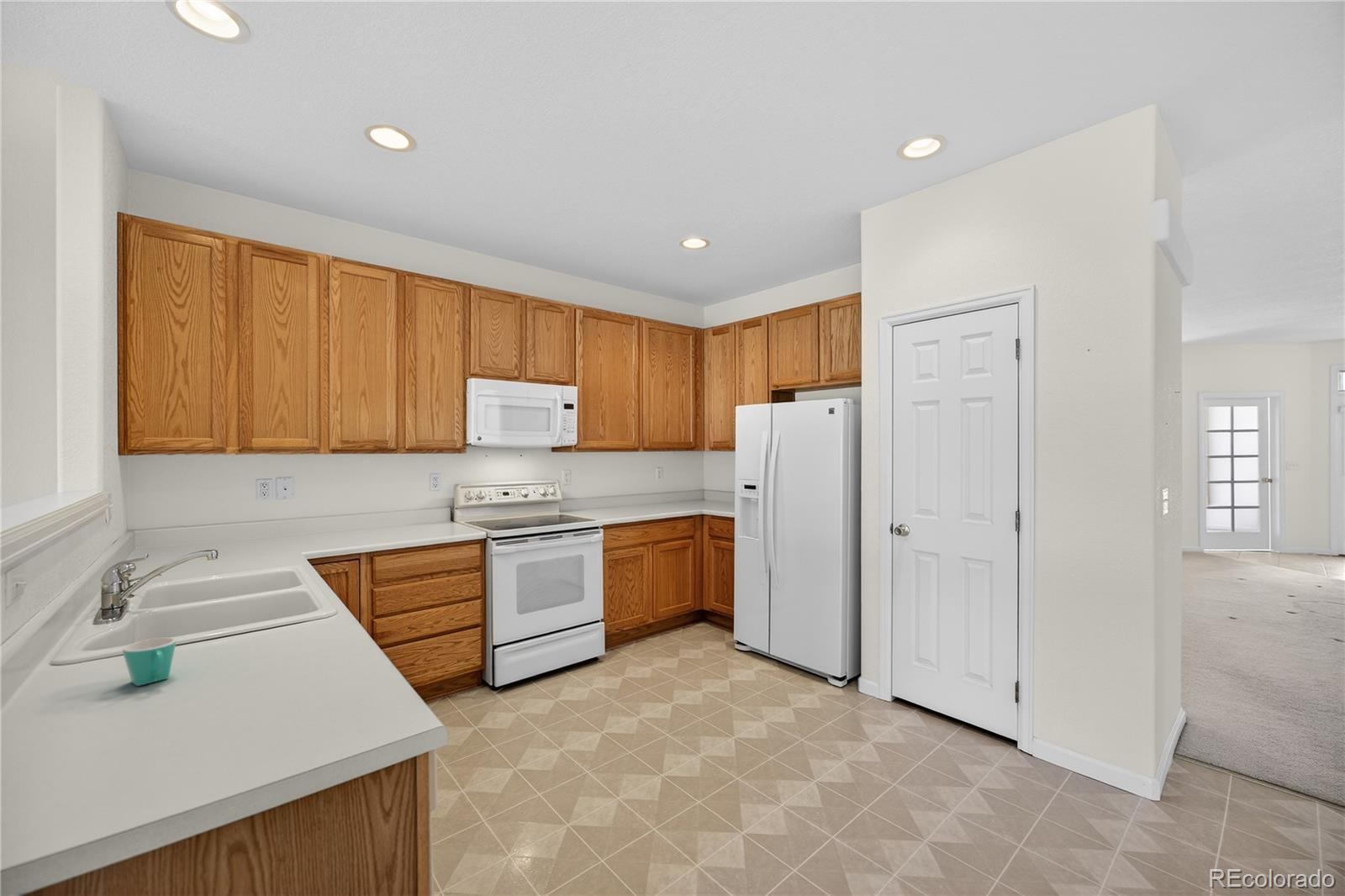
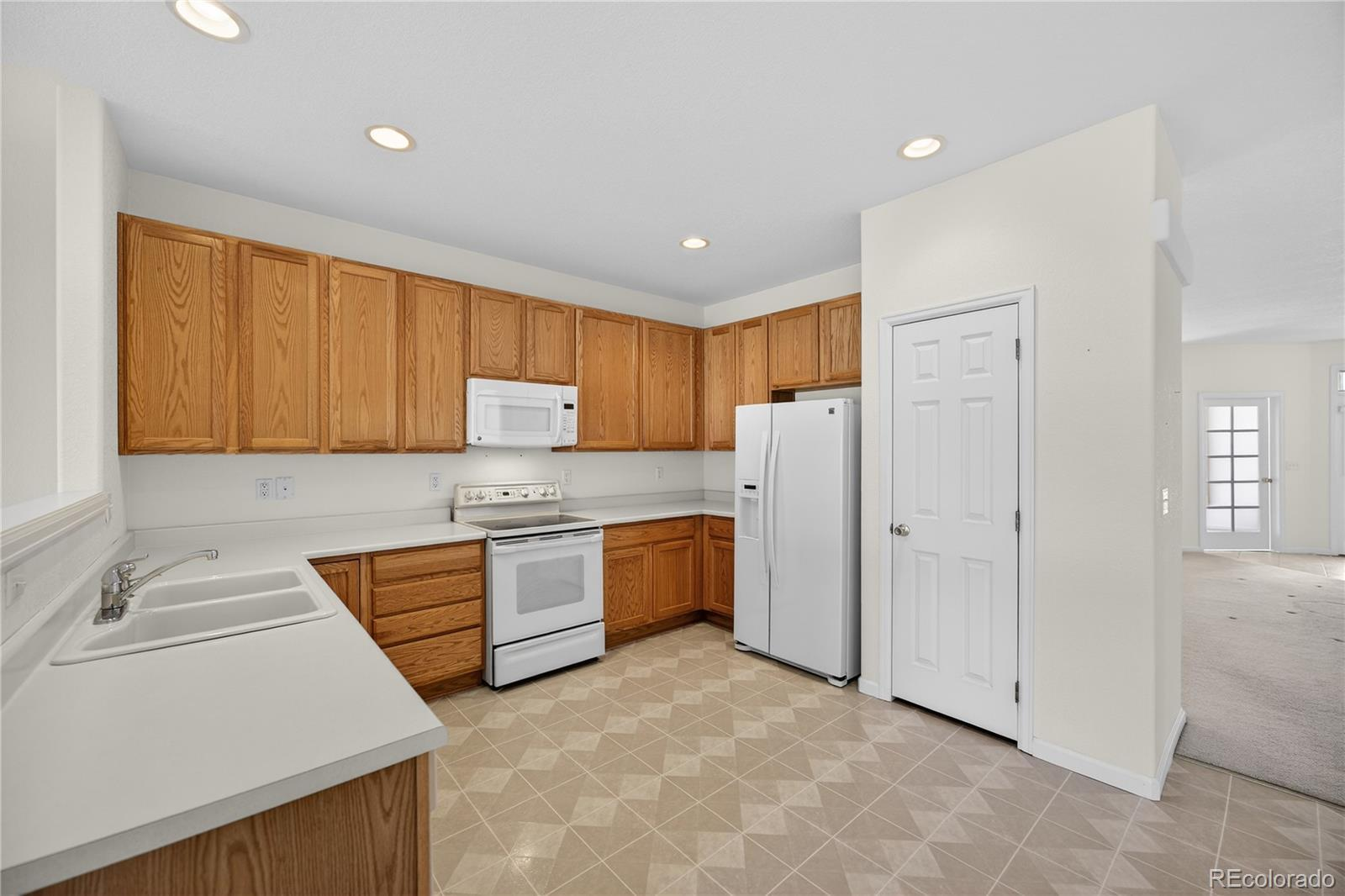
- mug (152, 663)
